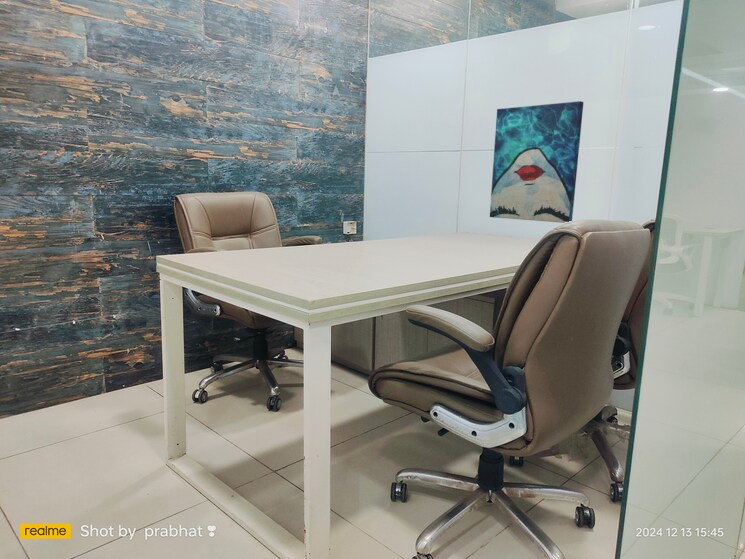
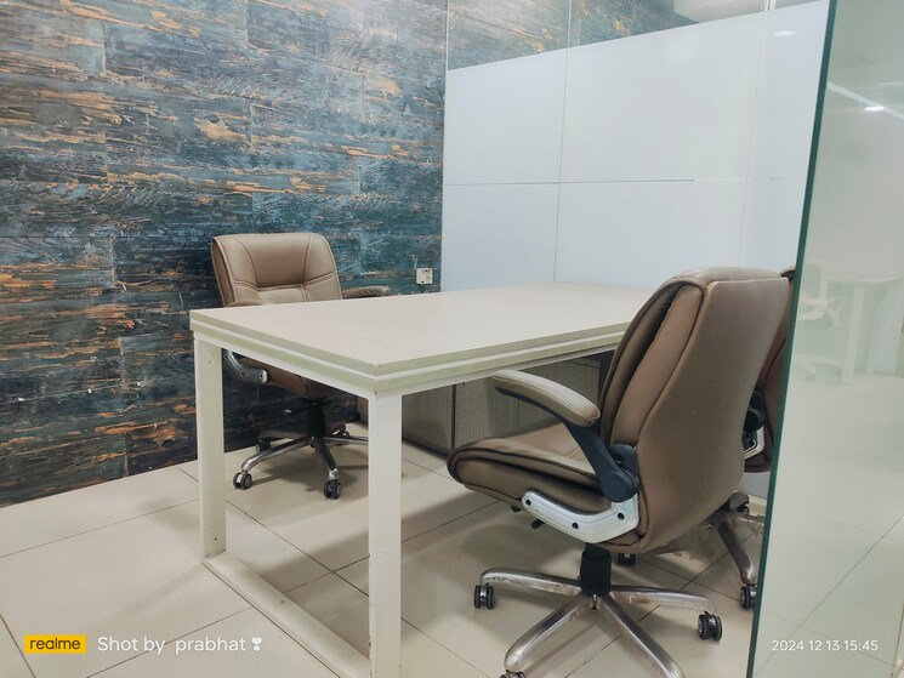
- wall art (533, 163)
